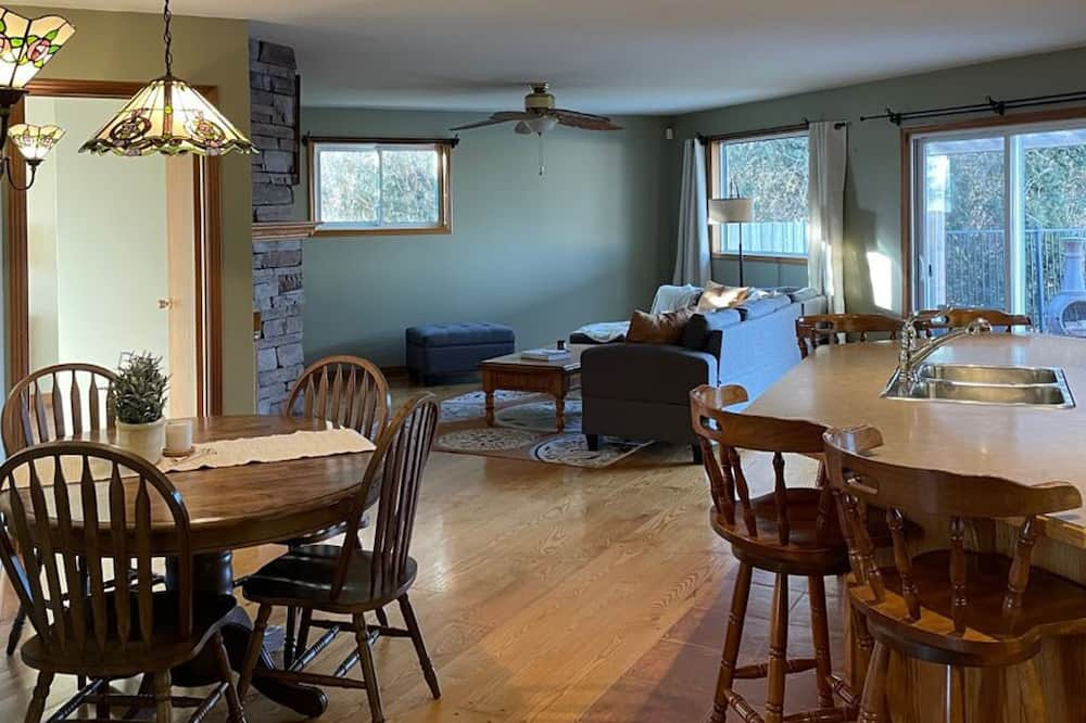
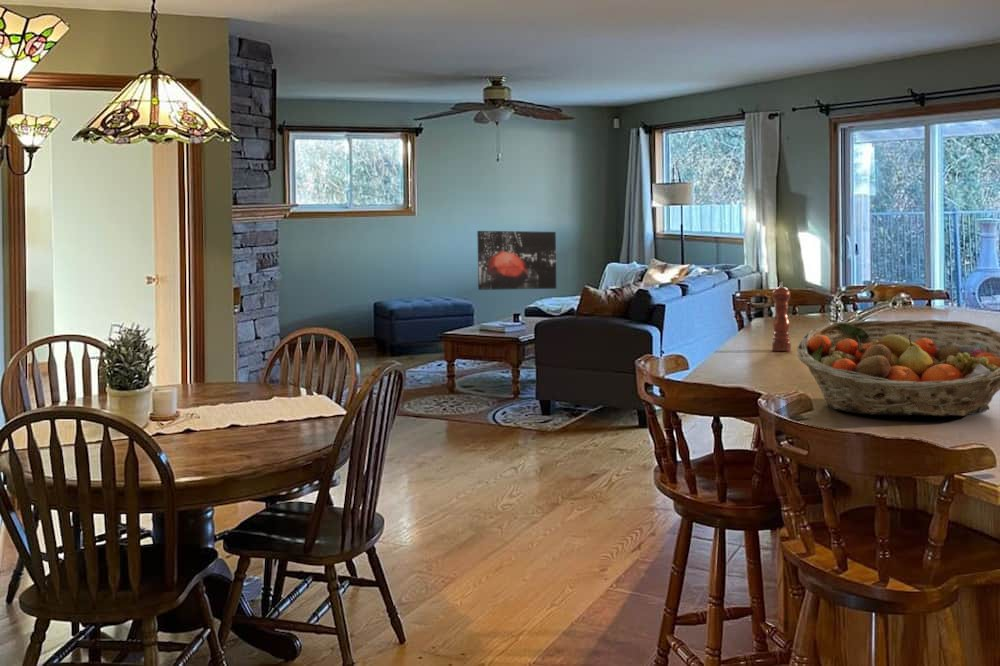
+ fruit basket (905, 365)
+ pepper mill (781, 316)
+ wall art (517, 260)
